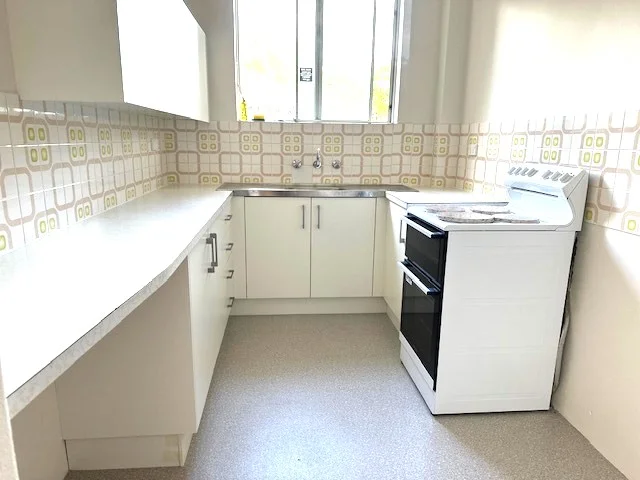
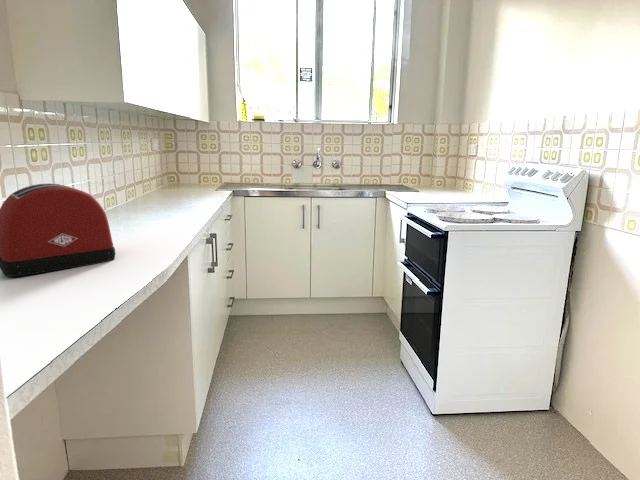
+ toaster (54, 224)
